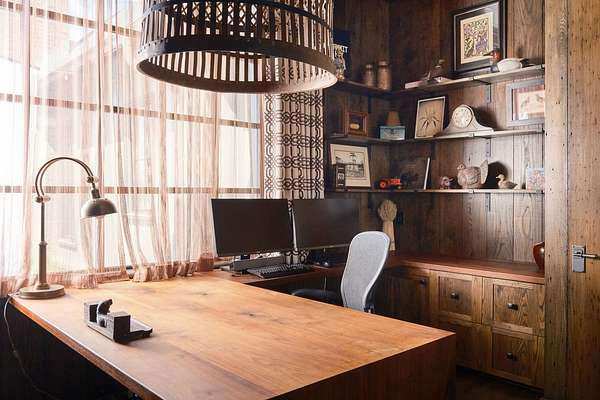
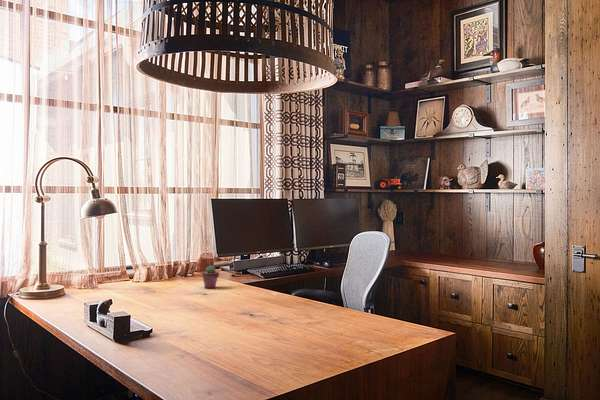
+ potted succulent (210, 276)
